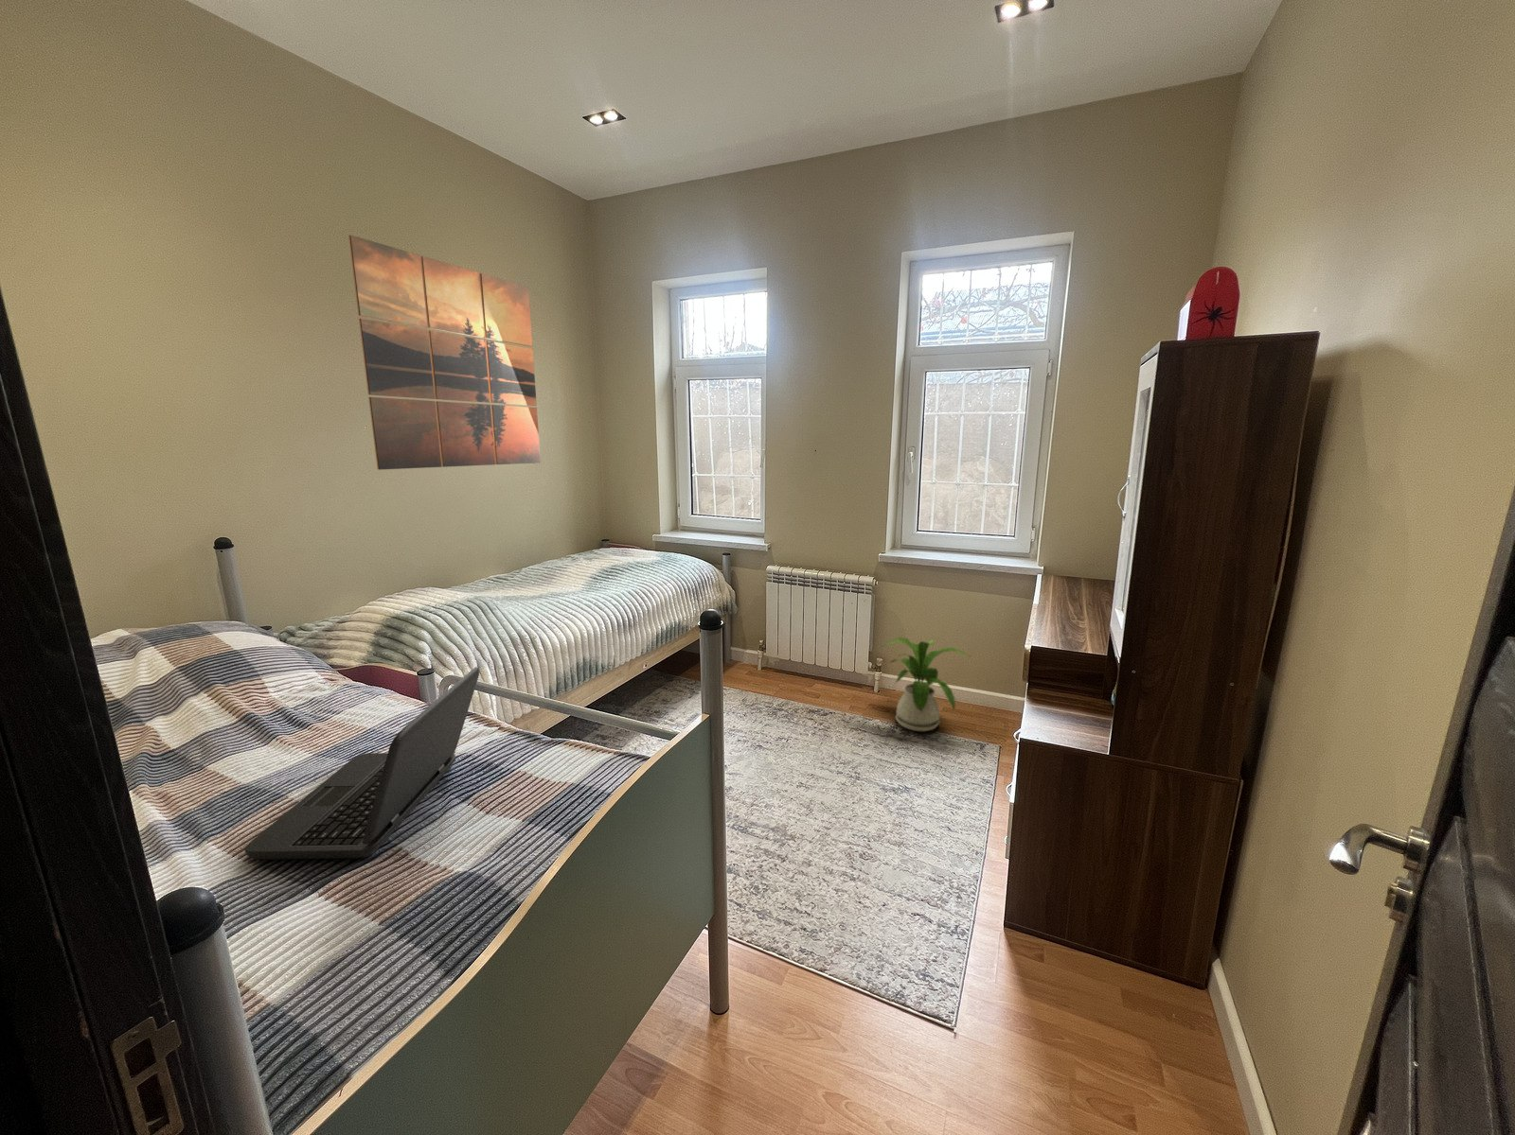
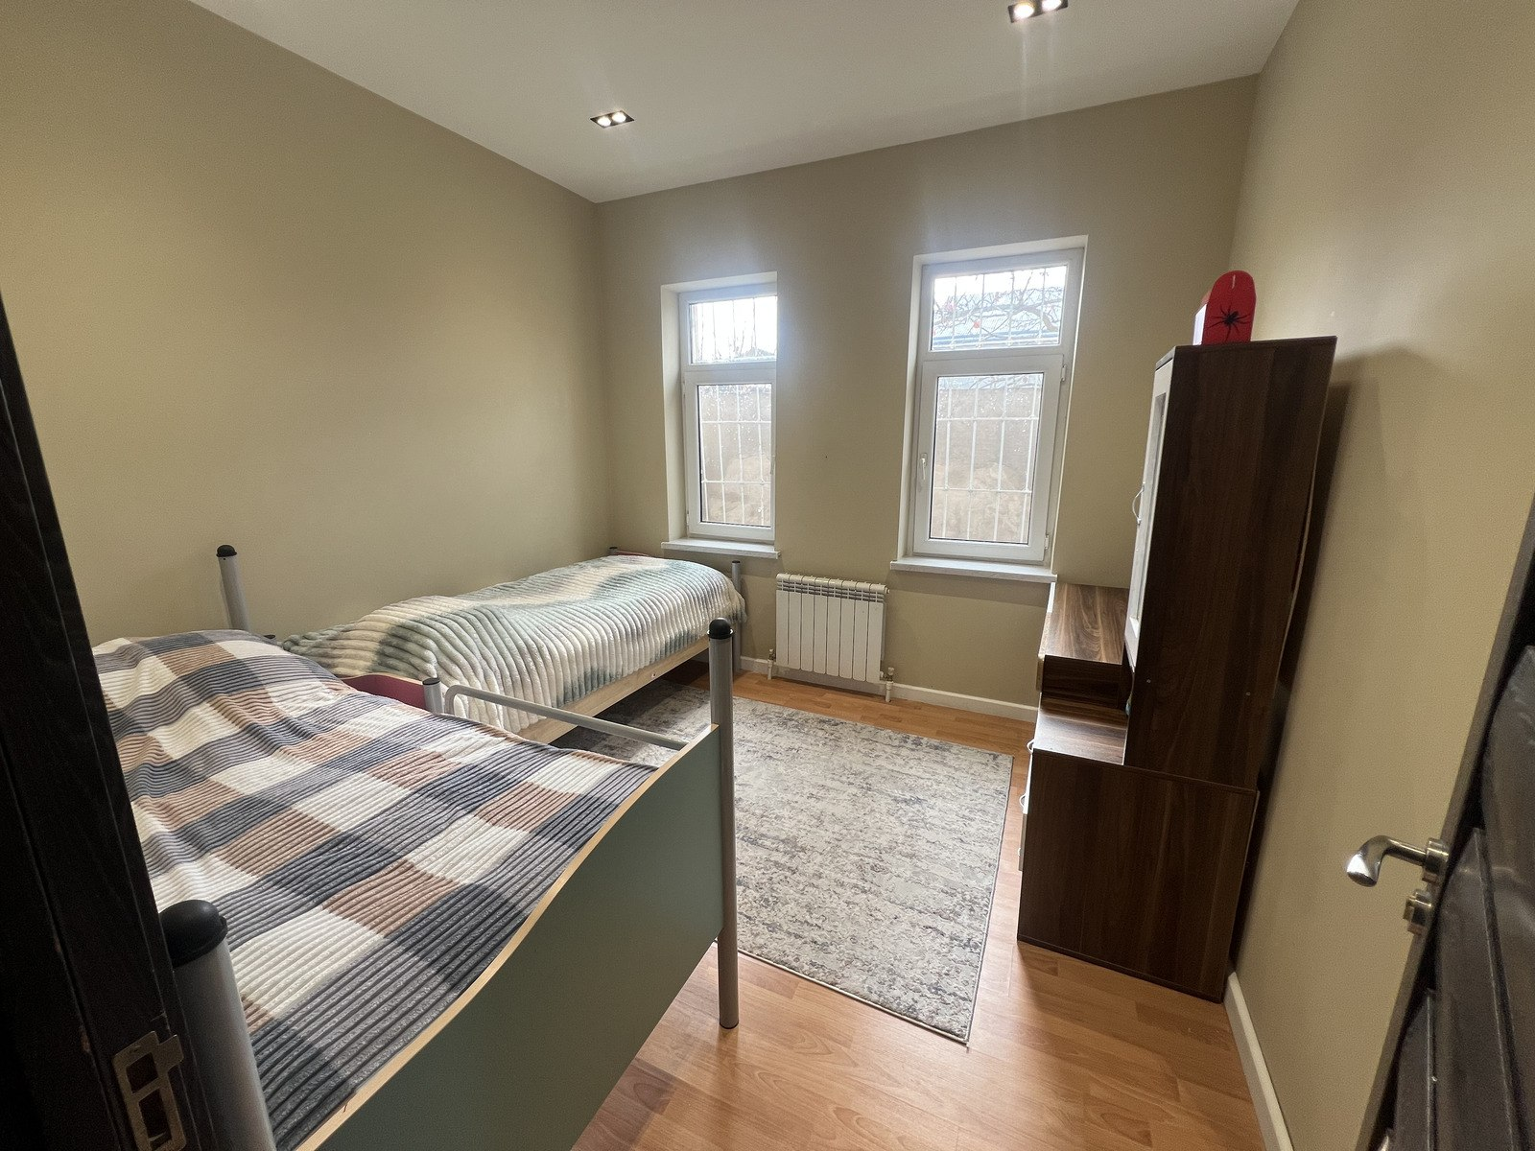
- laptop (375, 752)
- wall art (460, 368)
- house plant (925, 675)
